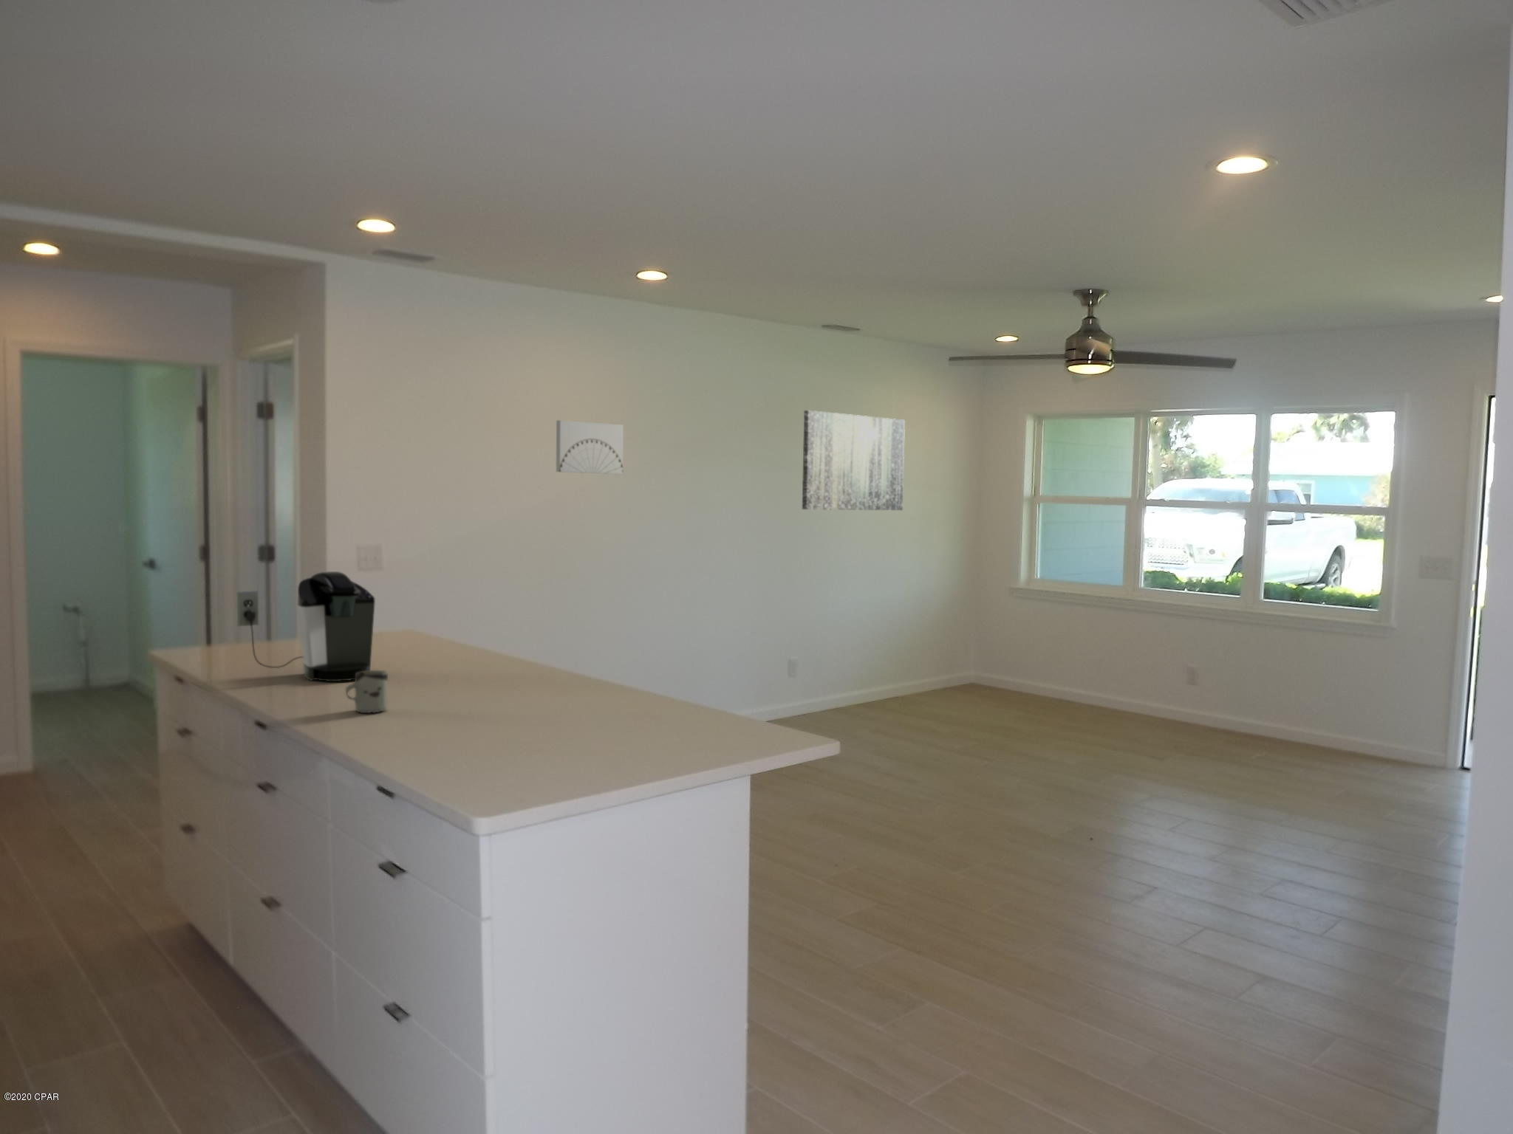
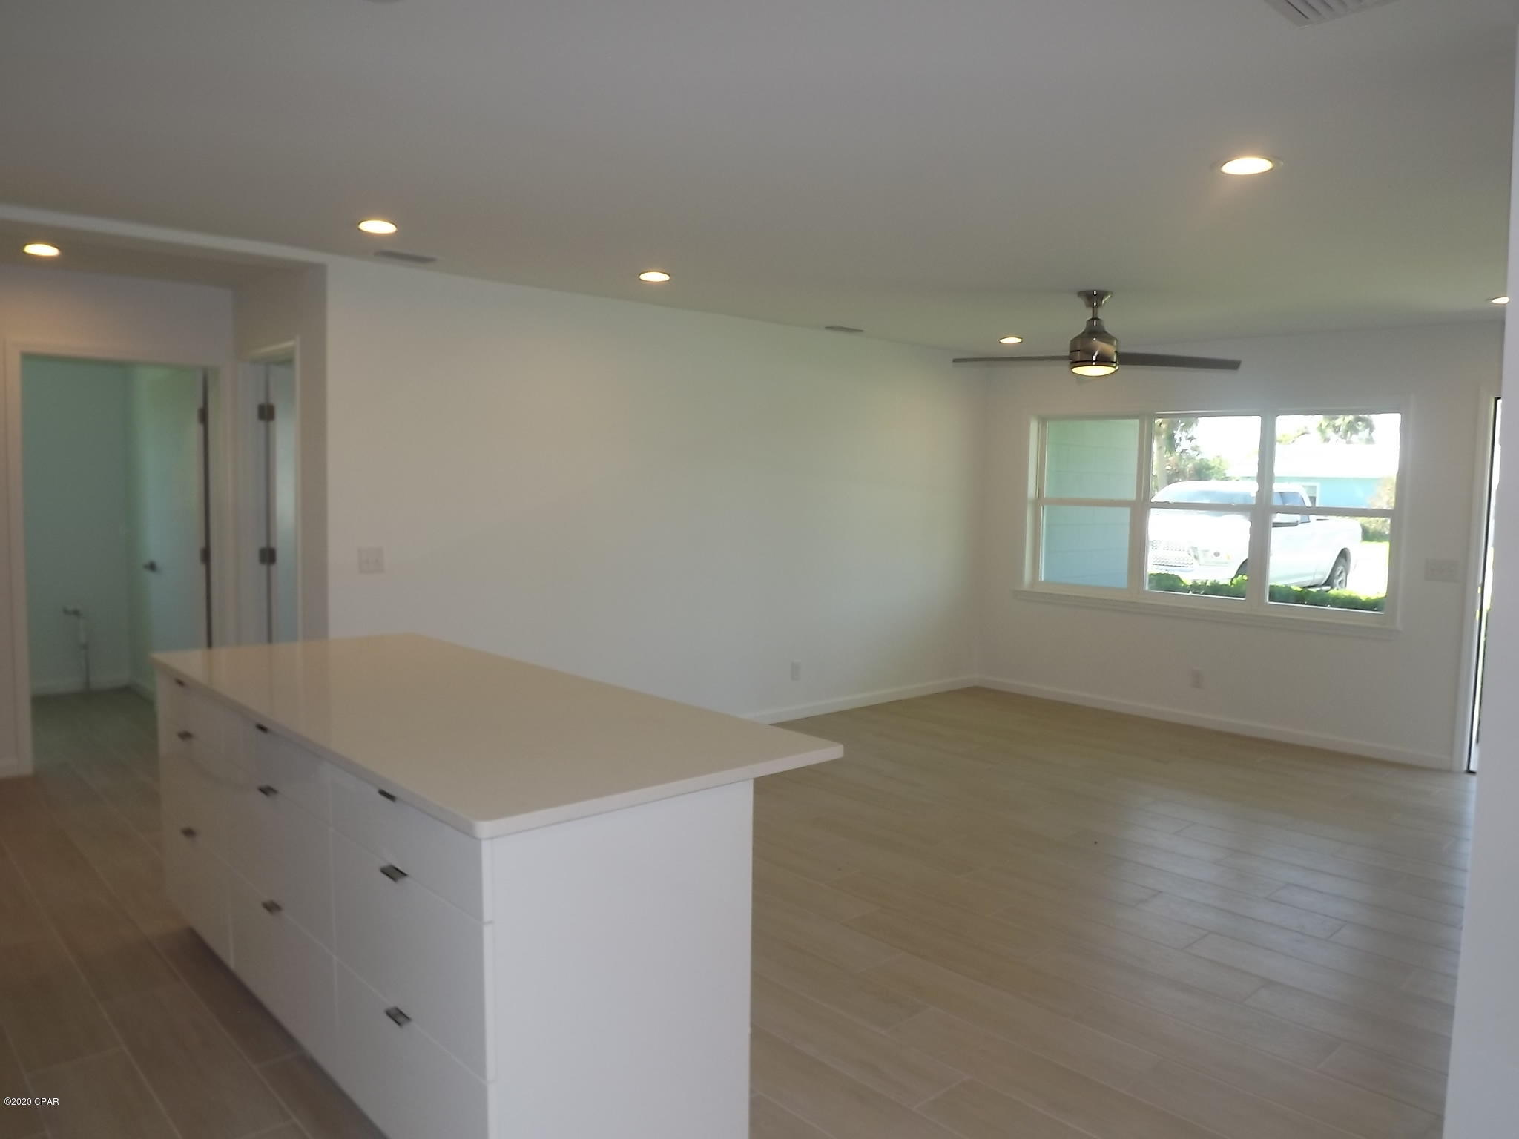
- cup (366, 692)
- wall art (855, 462)
- coffee maker (313, 624)
- wall art (590, 448)
